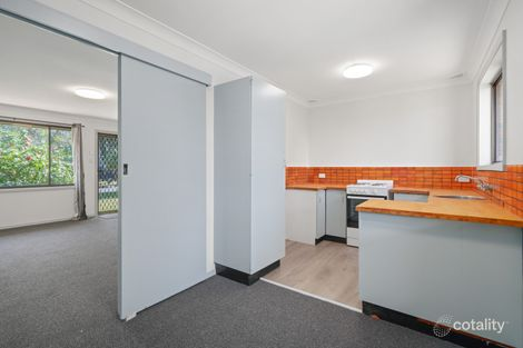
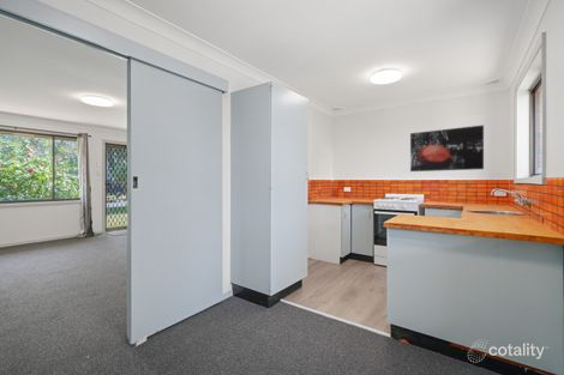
+ wall art (444, 150)
